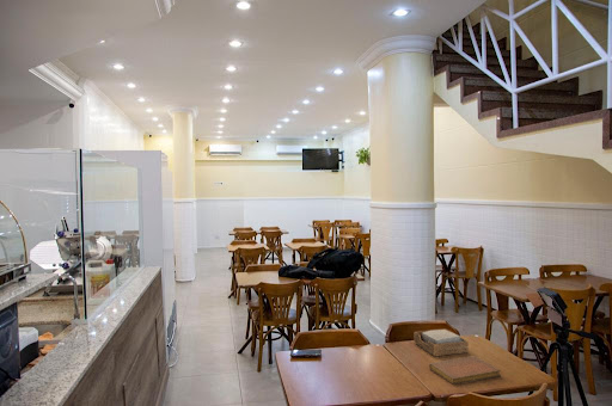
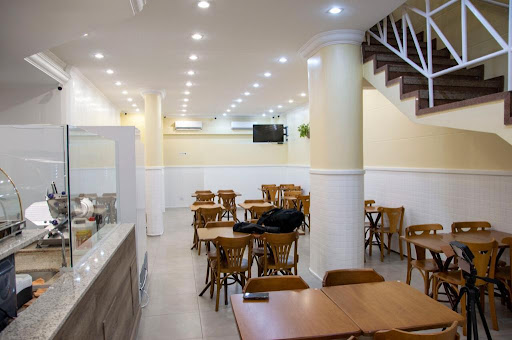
- notebook (464, 369)
- napkin holder (440, 339)
